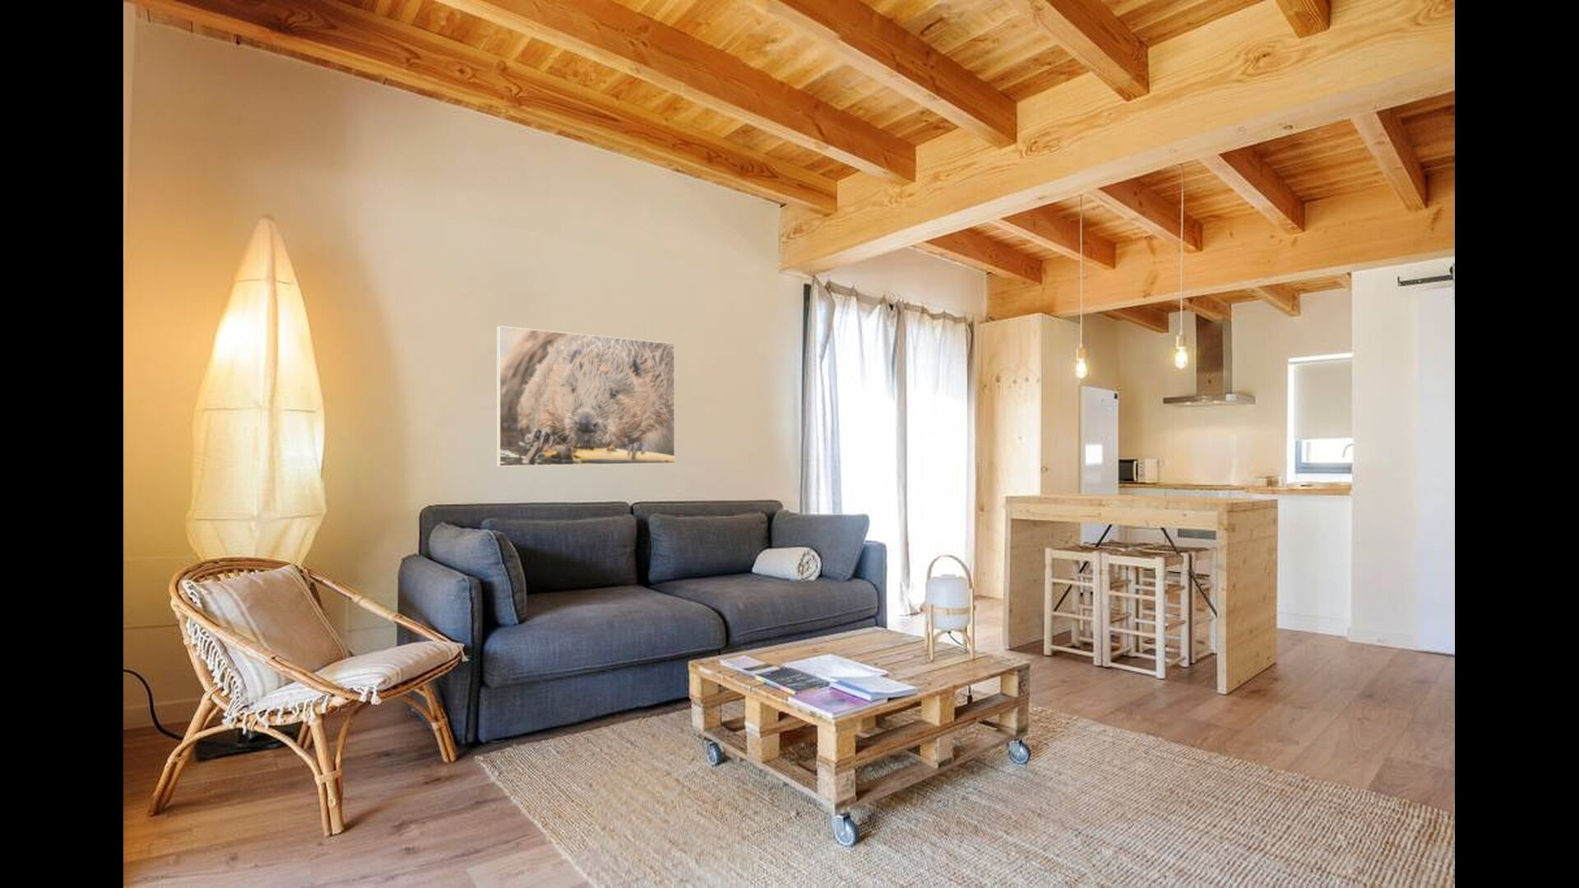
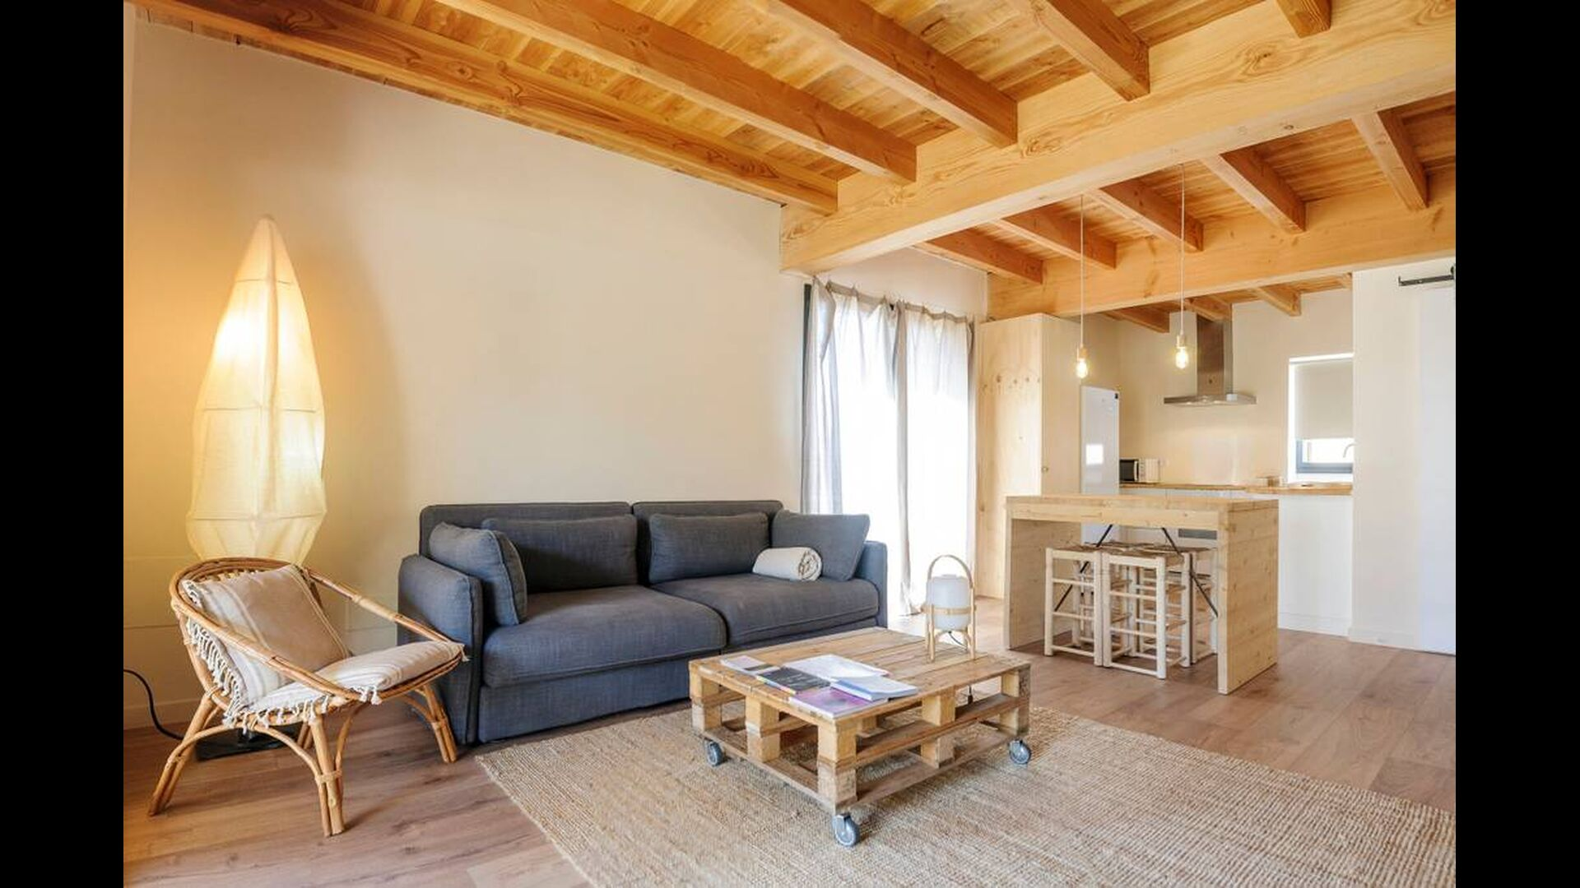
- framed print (592, 400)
